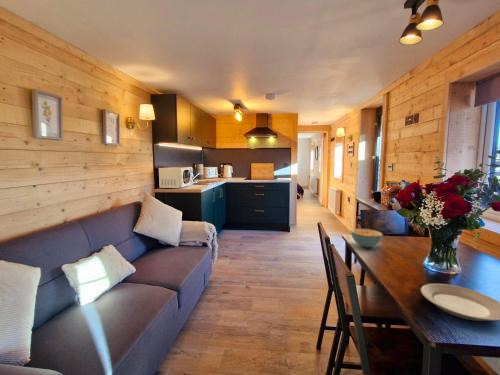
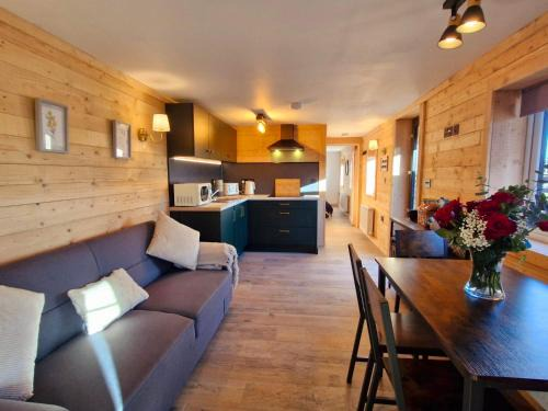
- plate (460, 303)
- cereal bowl (365, 239)
